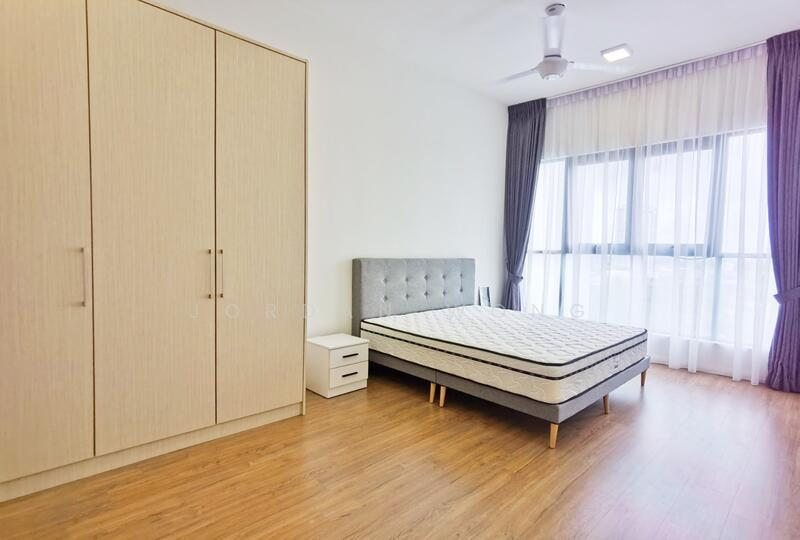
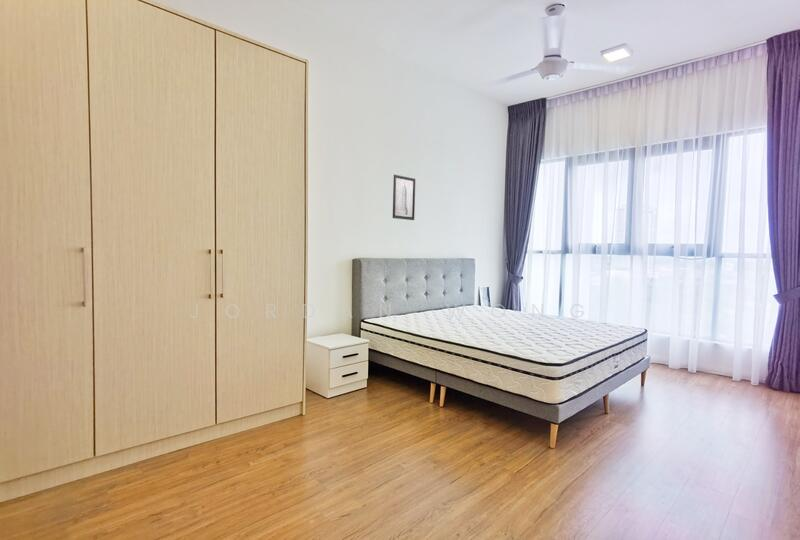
+ wall art (404, 198)
